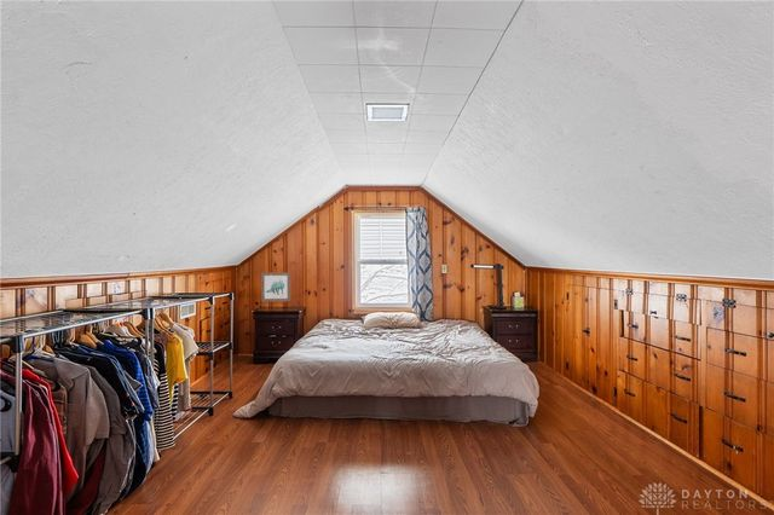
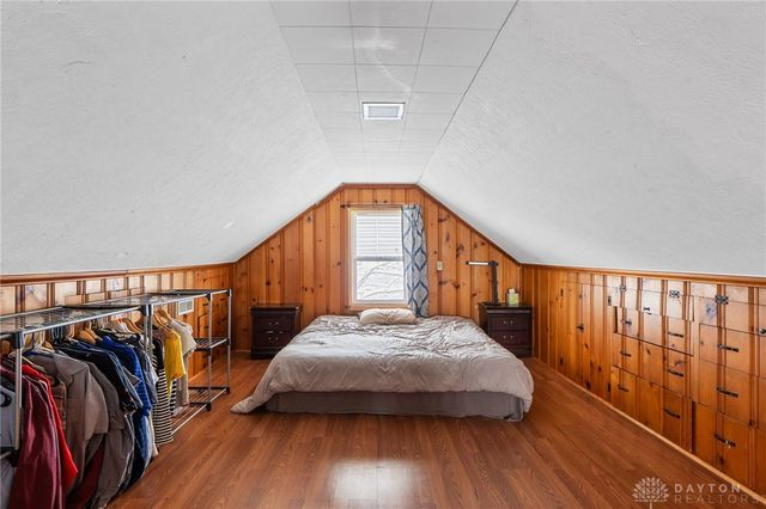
- wall art (276, 287)
